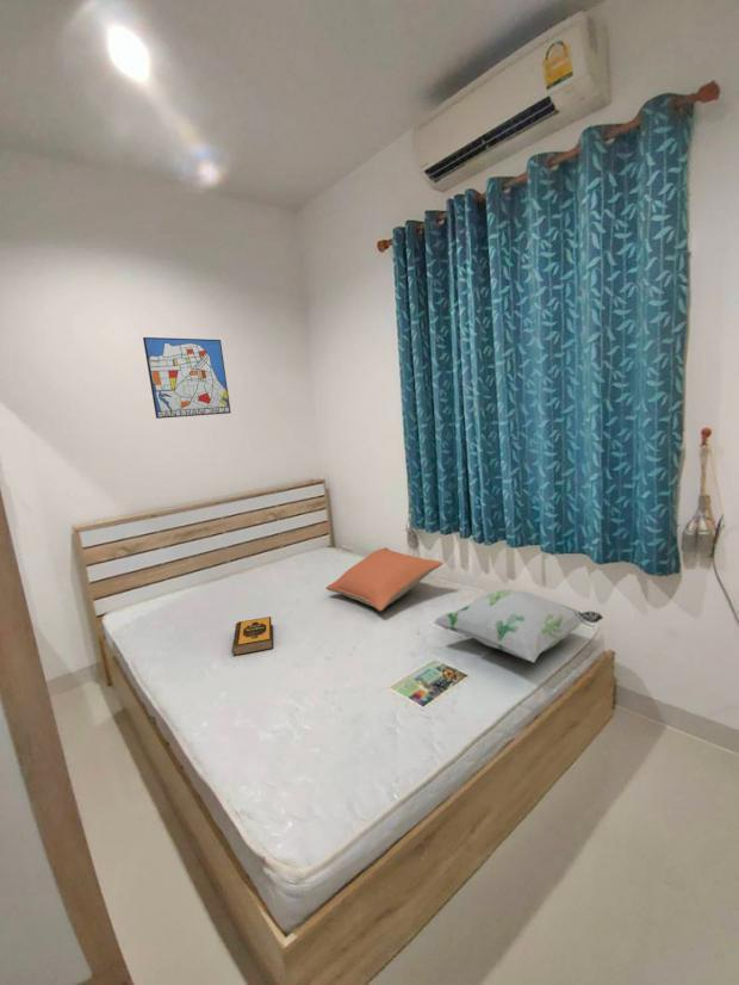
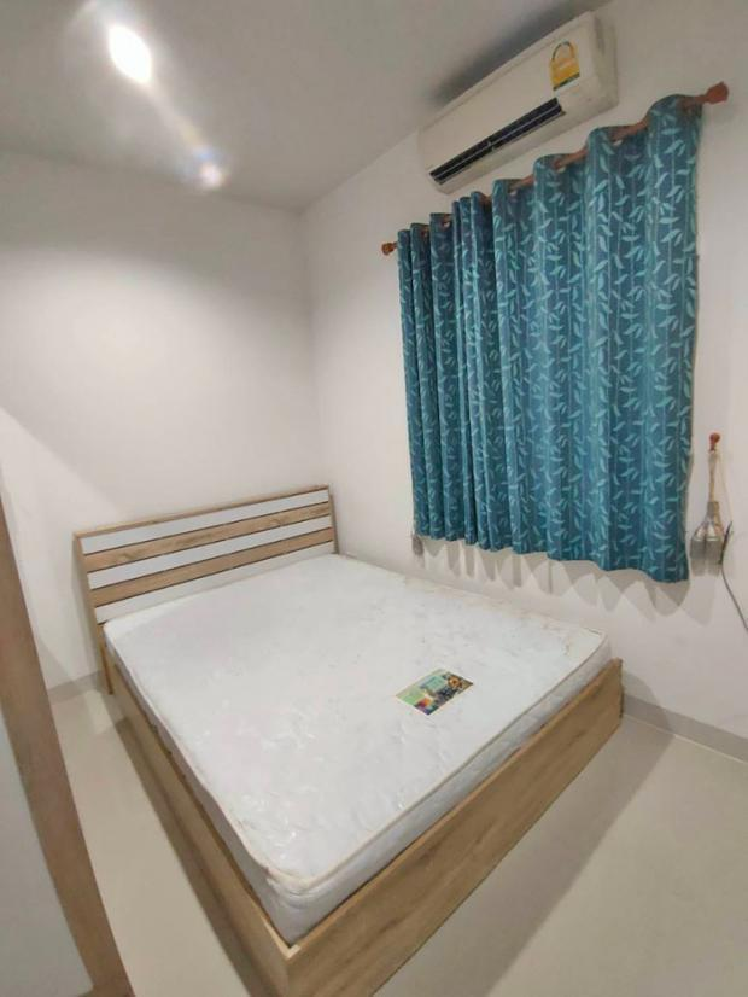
- pillow (383, 576)
- decorative pillow (516, 619)
- wall art (190, 377)
- hardback book (253, 634)
